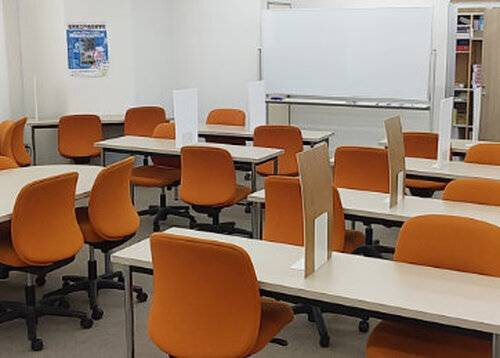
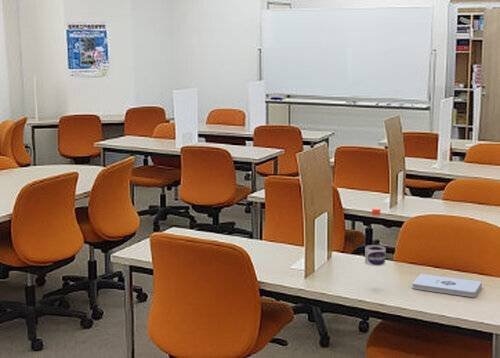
+ water bottle (375, 249)
+ notepad (446, 285)
